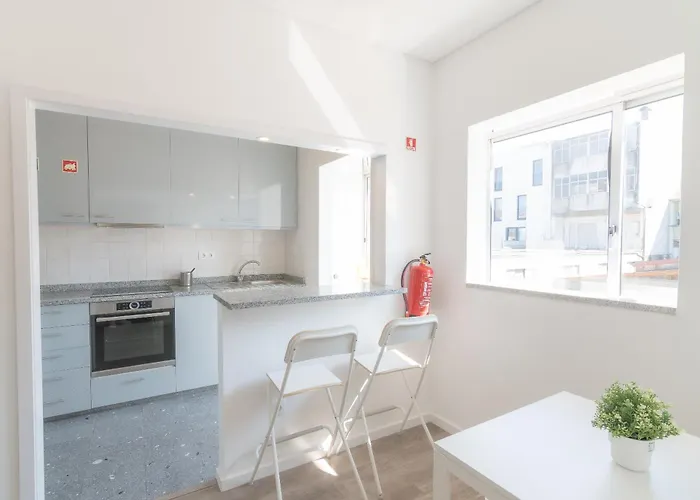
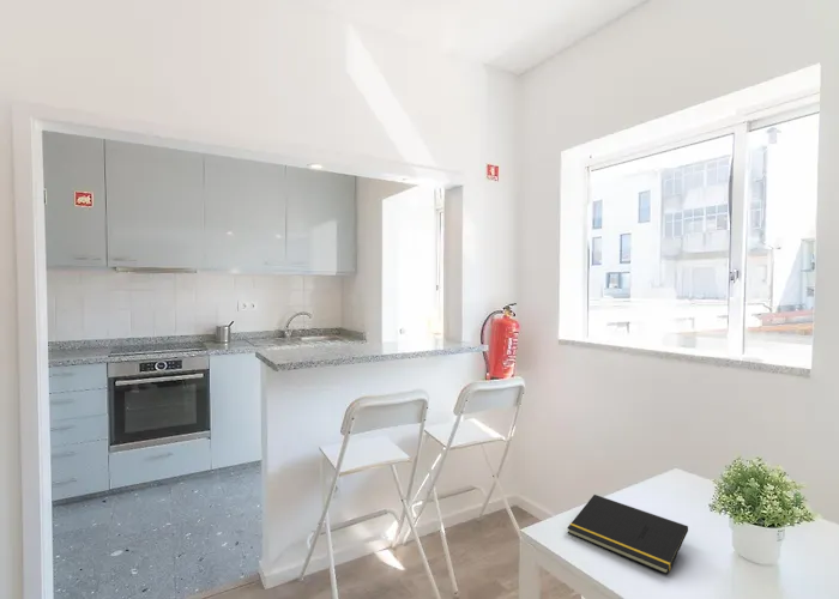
+ notepad (626, 528)
